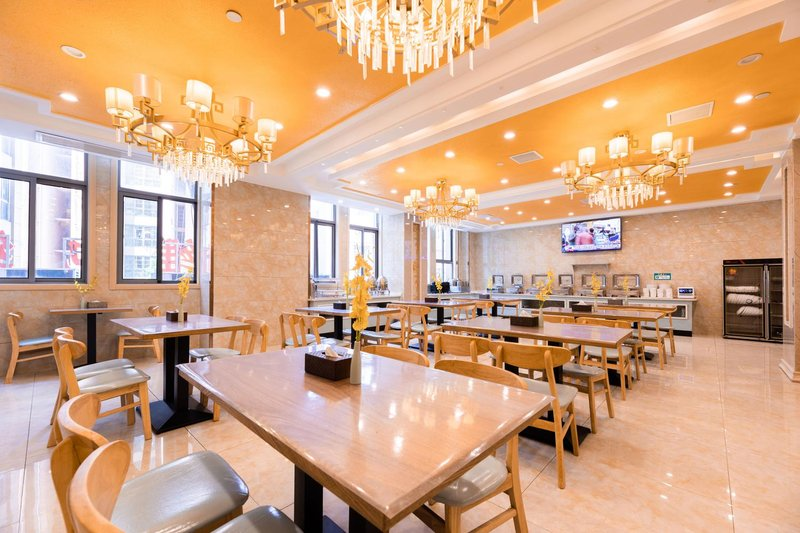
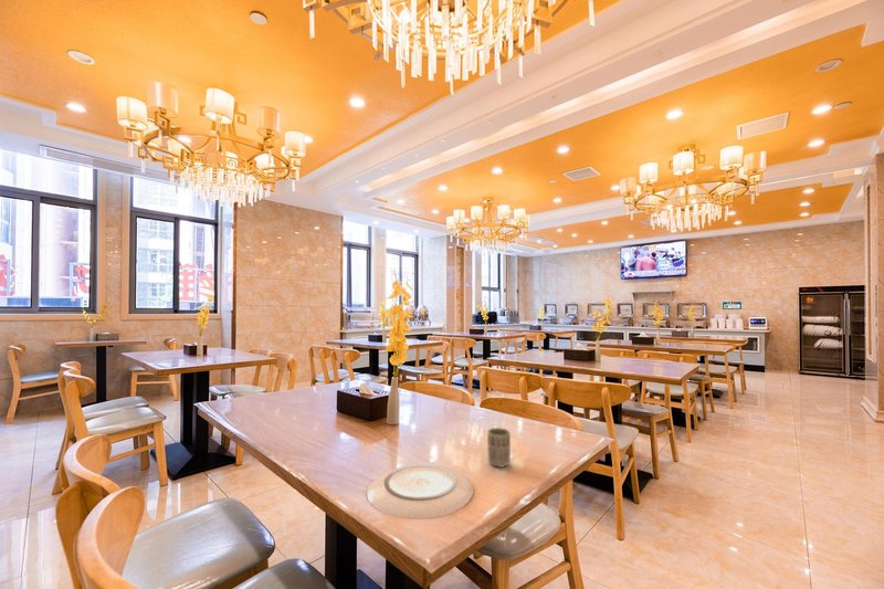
+ cup (498, 446)
+ plate (420, 484)
